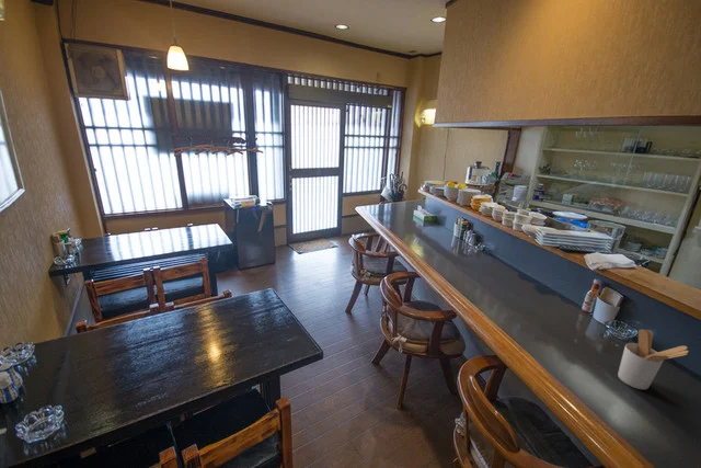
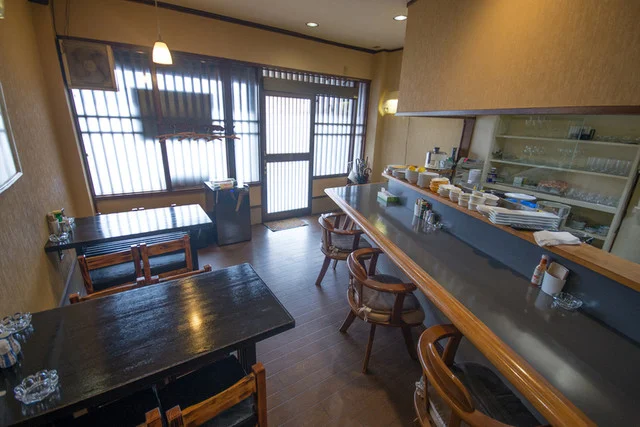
- utensil holder (651, 362)
